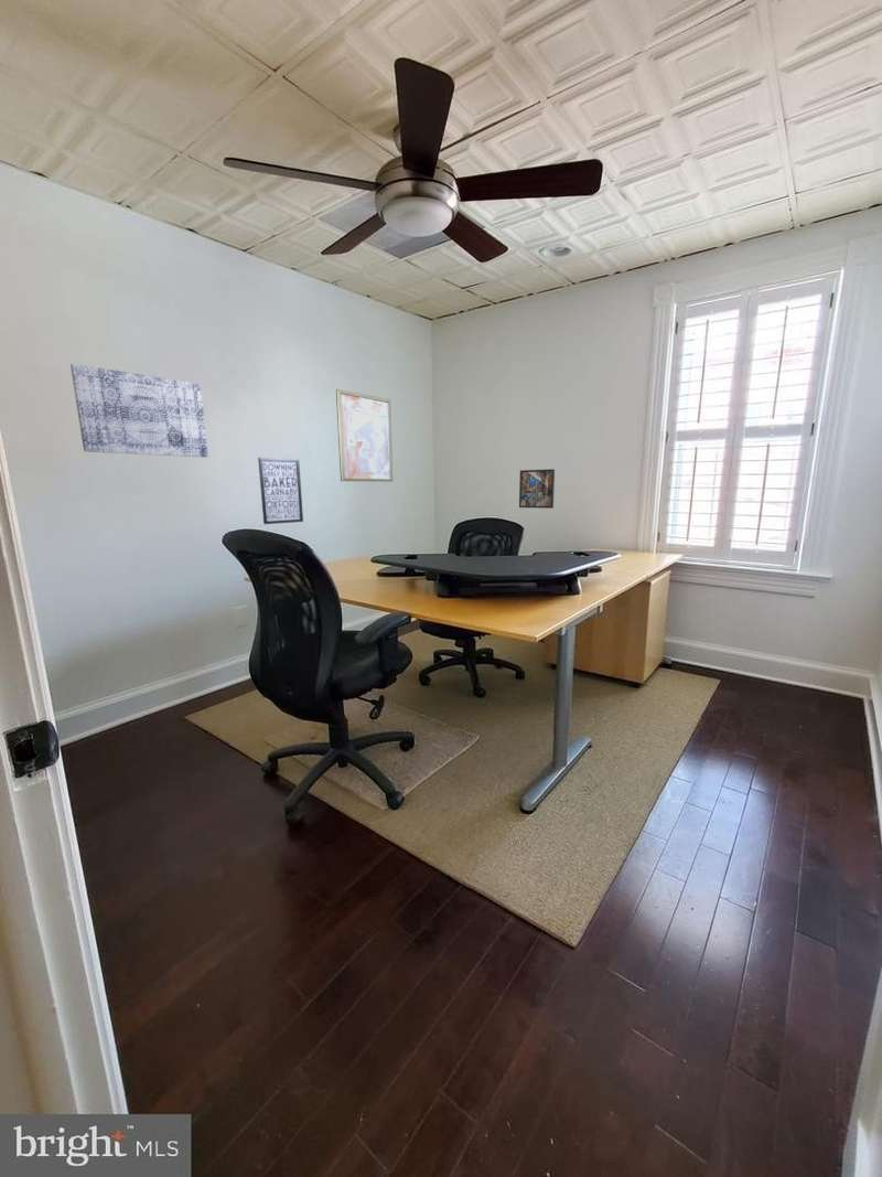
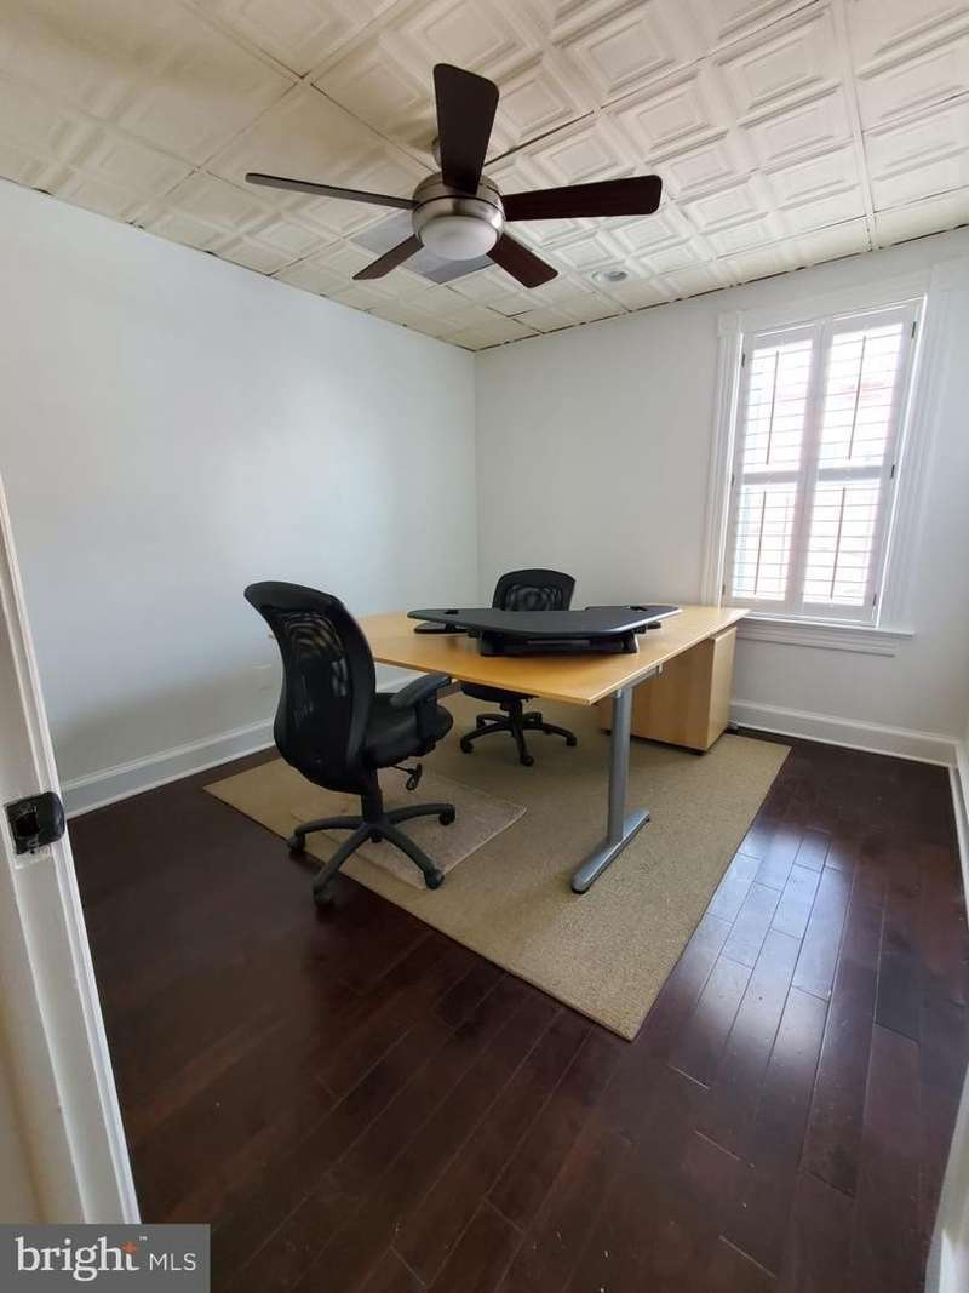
- wall art (366, 438)
- wall art (146, 415)
- wall art (281, 491)
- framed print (536, 489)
